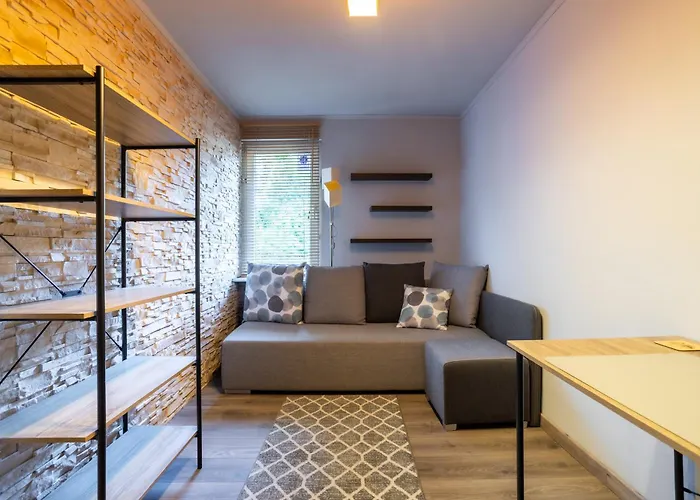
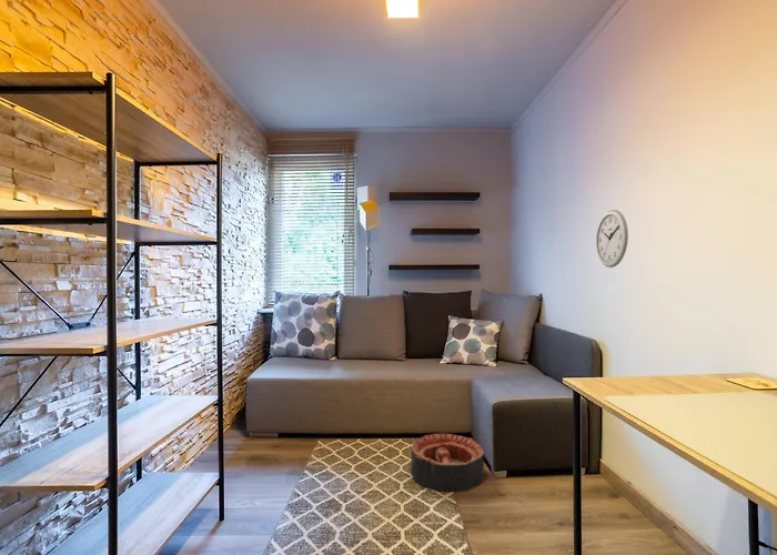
+ basket (446, 460)
+ wall clock (609, 239)
